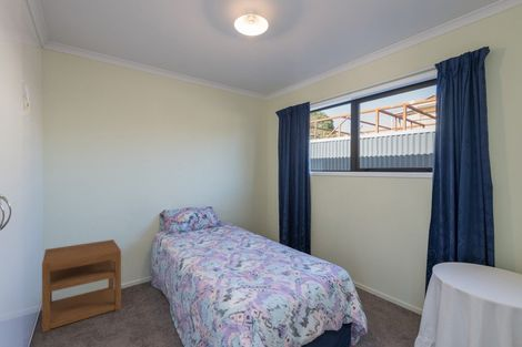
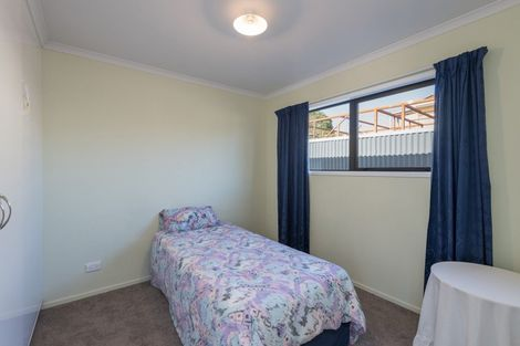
- nightstand (82, 278)
